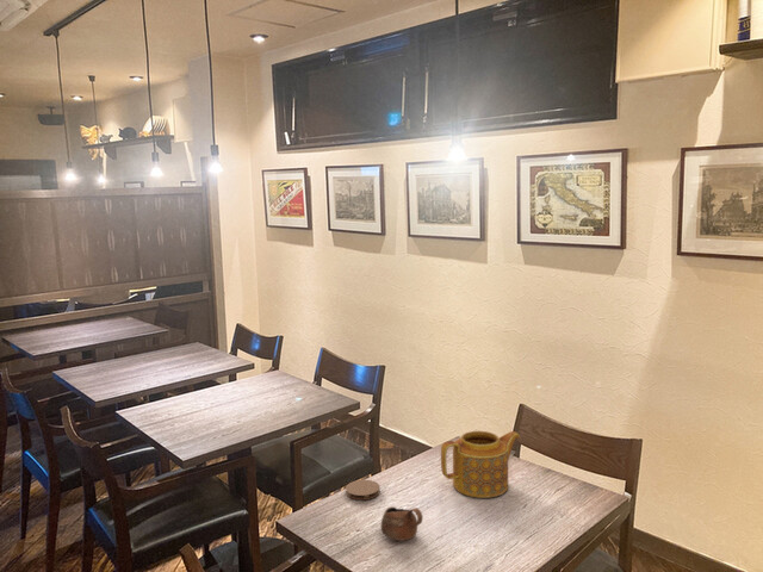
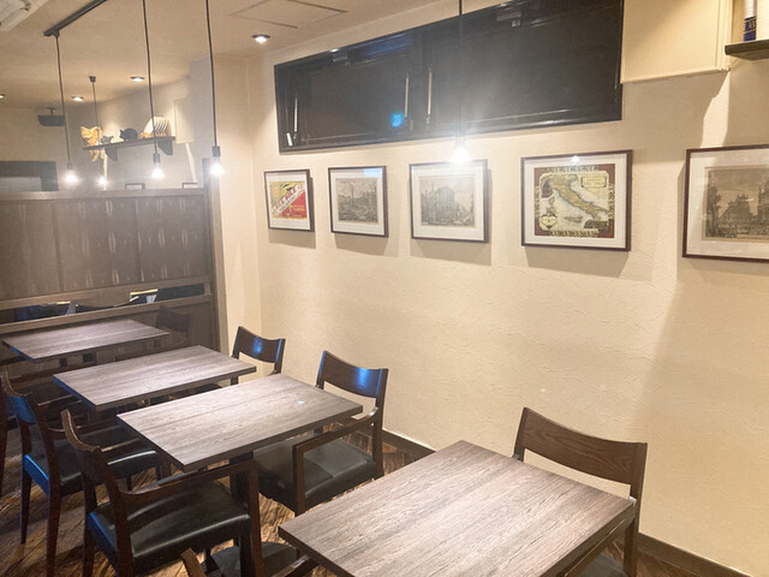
- cup (401, 521)
- coaster (362, 489)
- teapot (482, 460)
